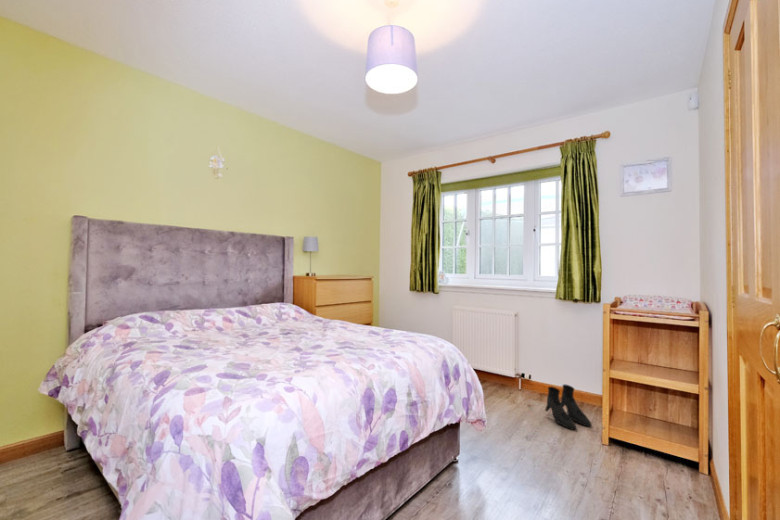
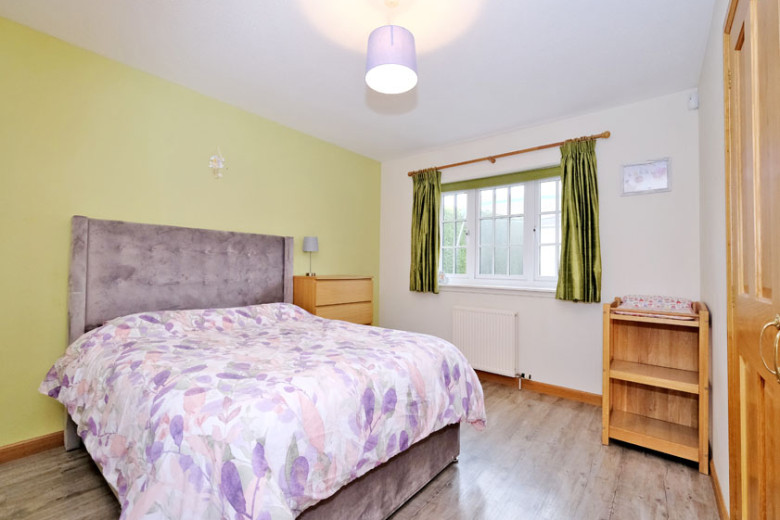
- boots (567, 404)
